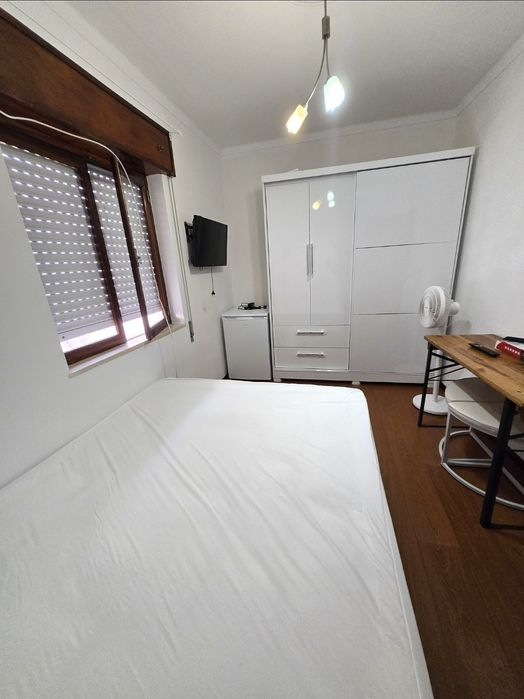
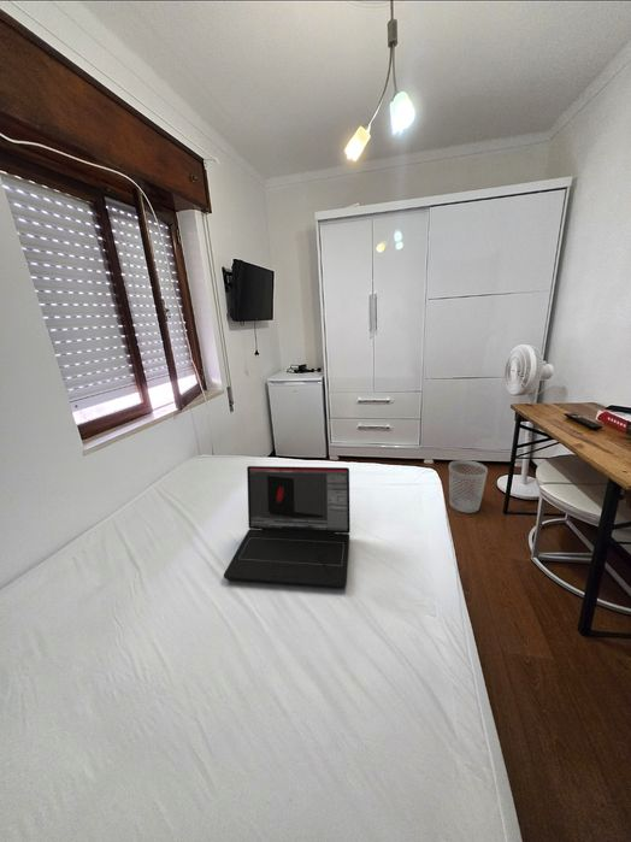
+ wastebasket (466, 485)
+ laptop (290, 519)
